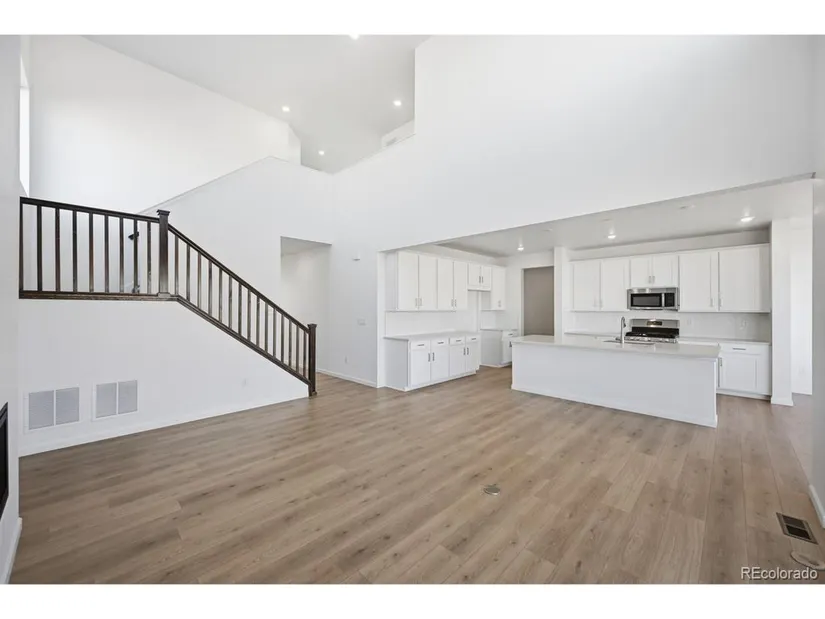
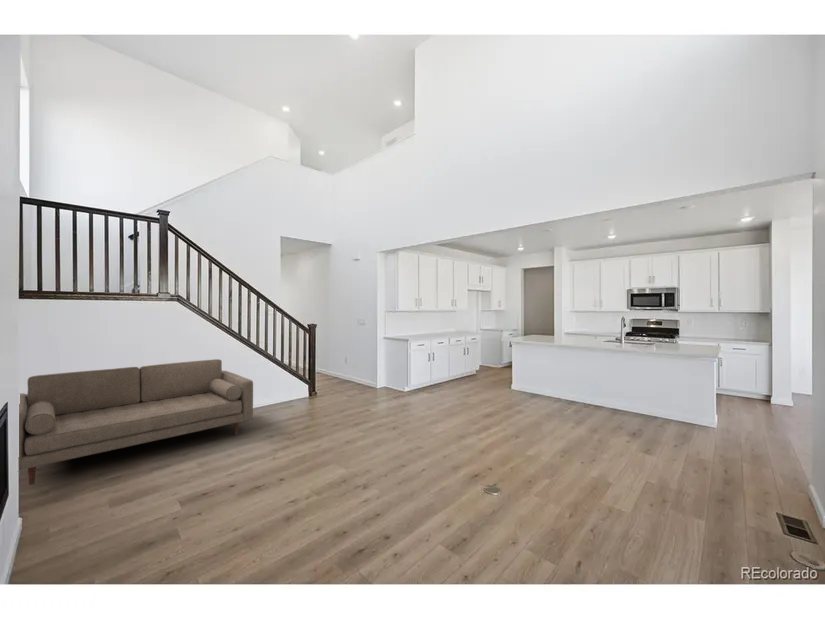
+ sofa (143, 406)
